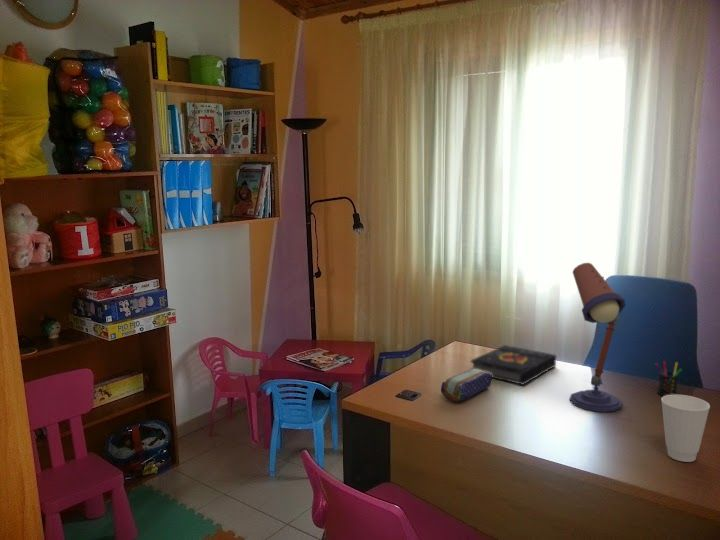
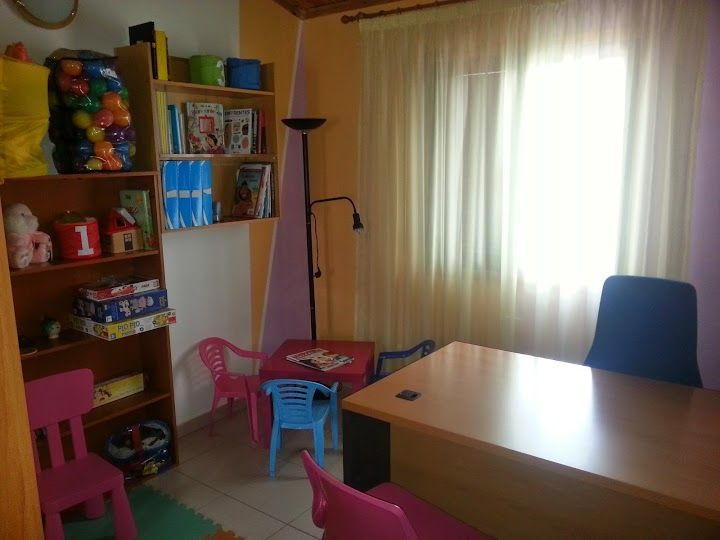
- cup (683, 429)
- book (513, 363)
- desk lamp (604, 337)
- pen holder (669, 377)
- pencil case (466, 383)
